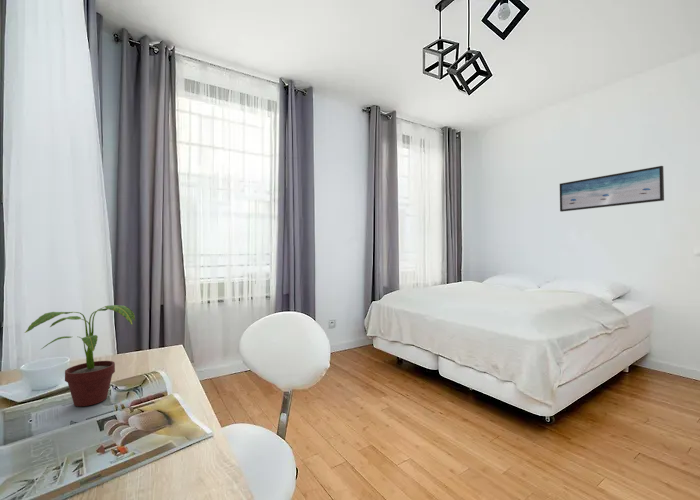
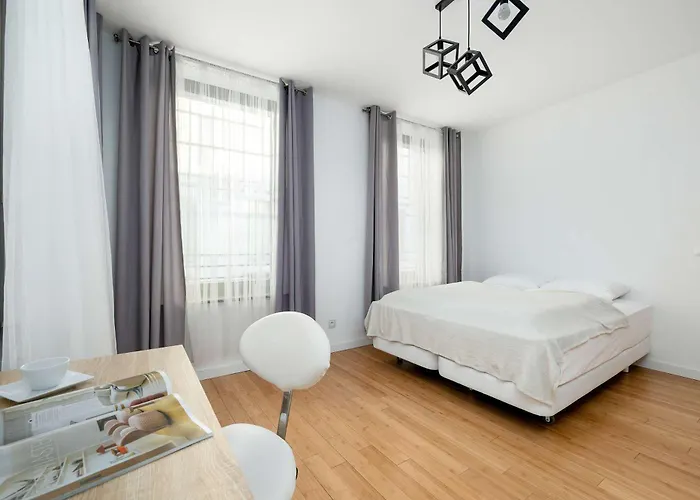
- potted plant (88, 354)
- wall art (606, 191)
